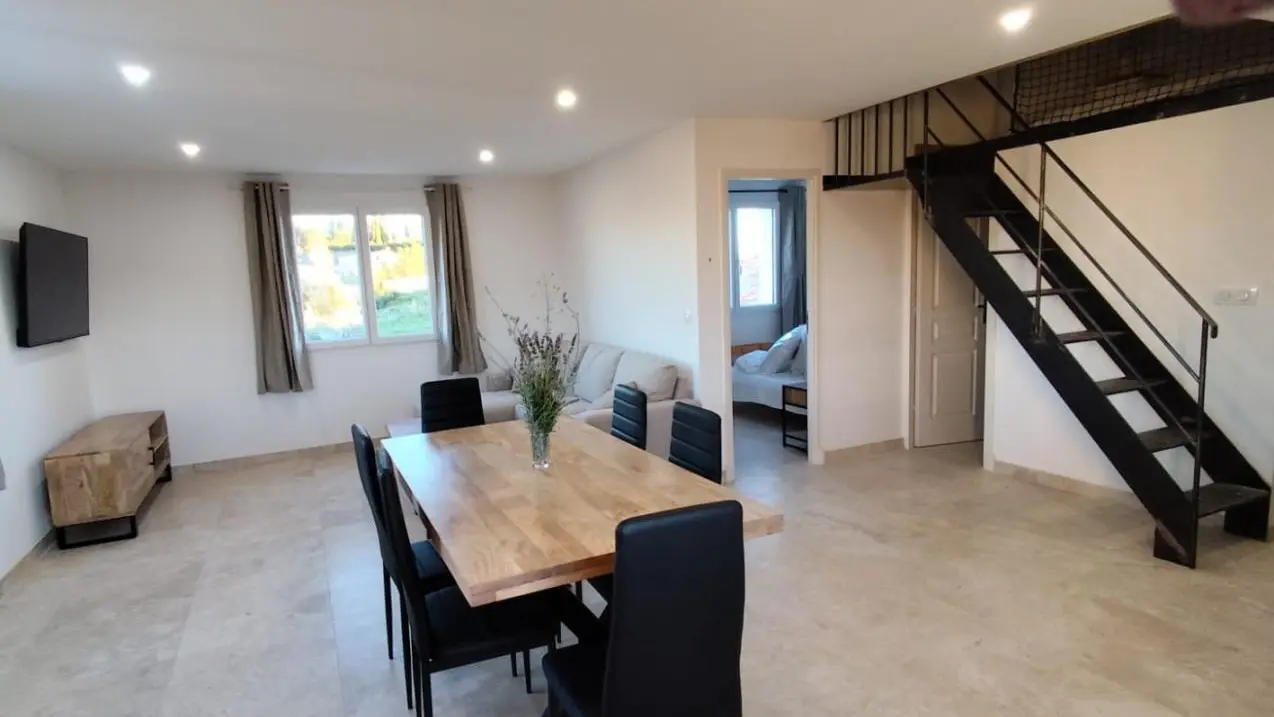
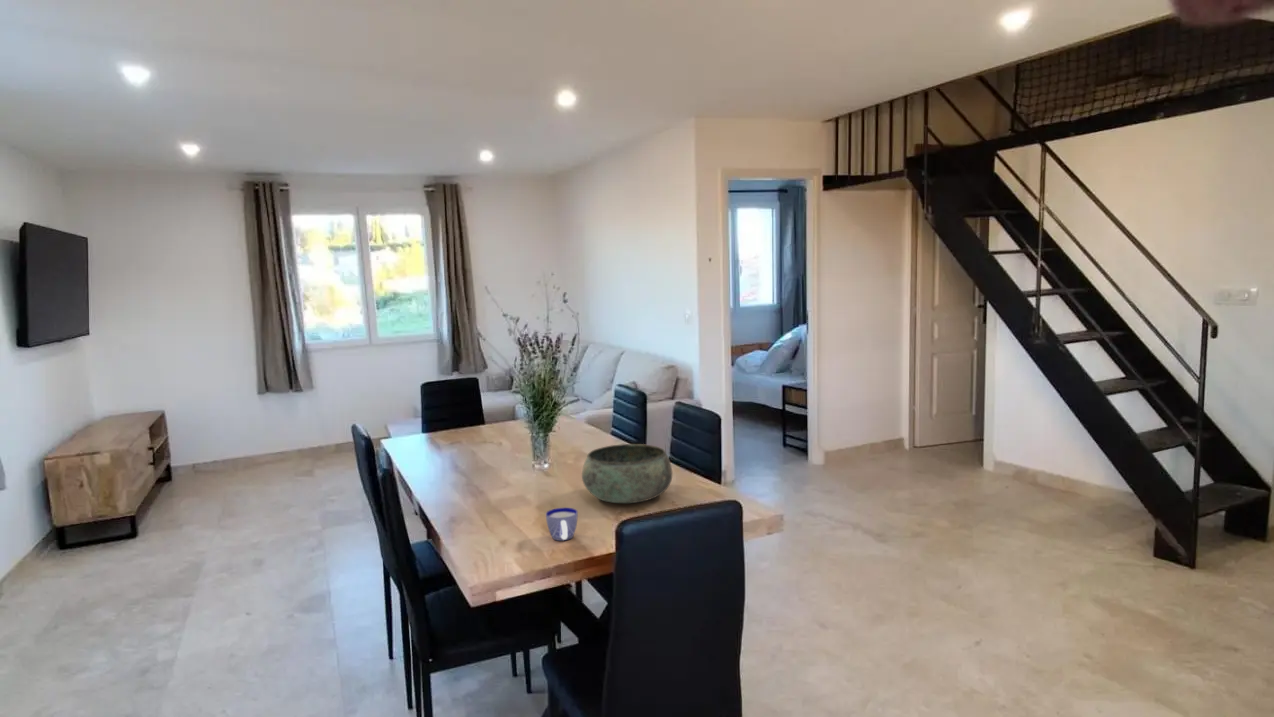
+ bowl (627, 474)
+ cup (562, 526)
